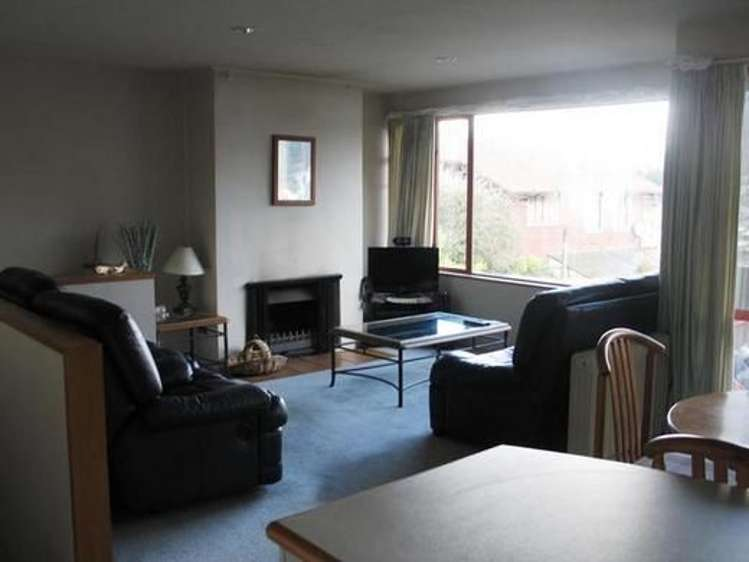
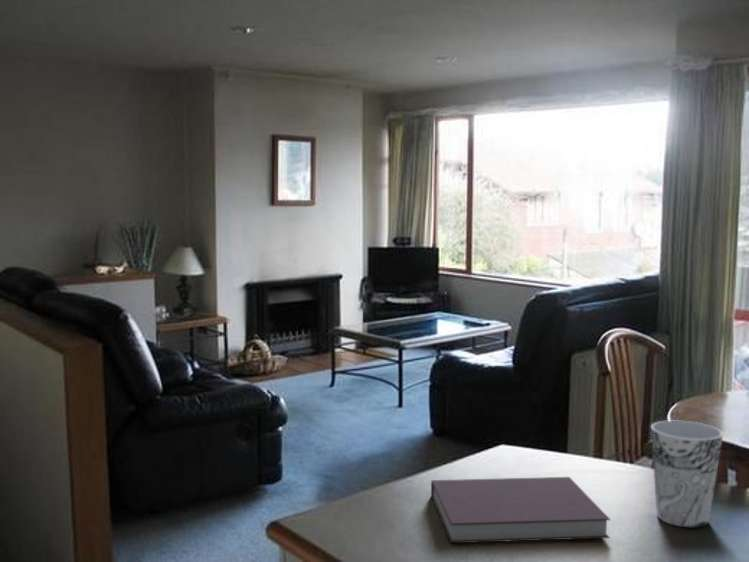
+ notebook (514, 507)
+ cup (684, 473)
